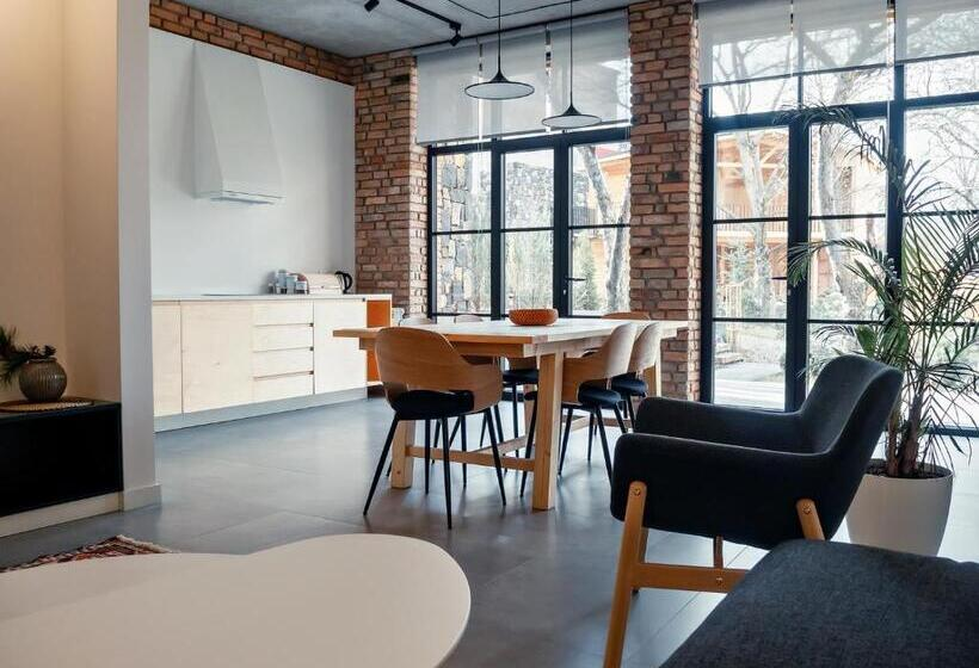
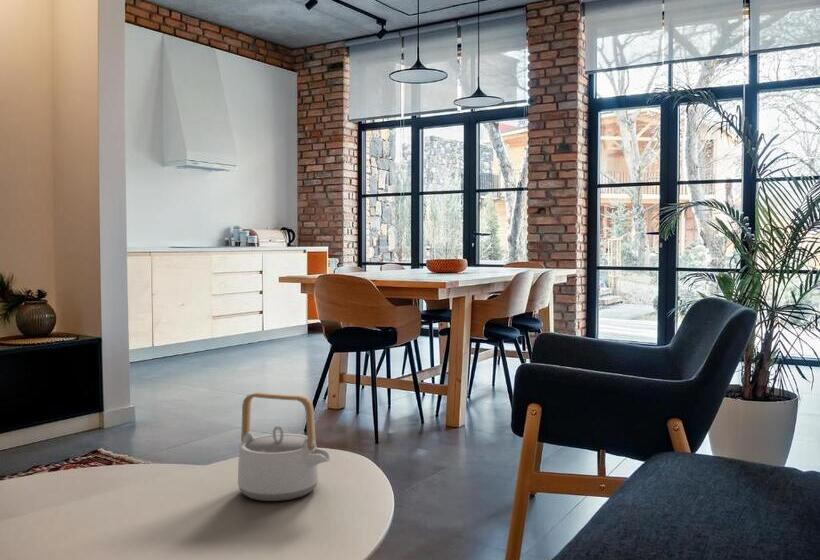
+ teapot (284, 443)
